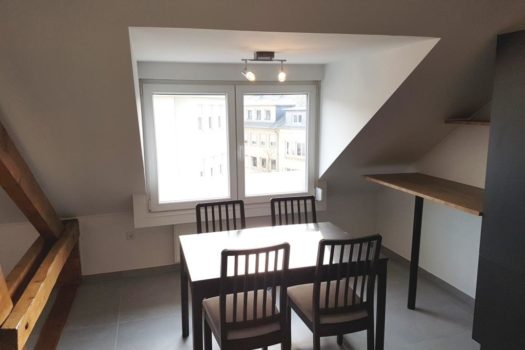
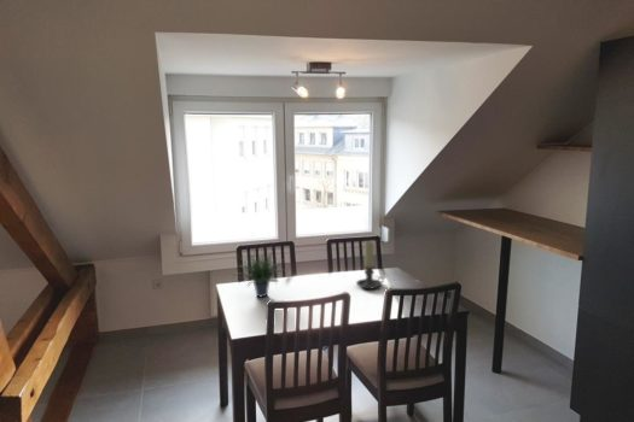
+ potted plant (257, 268)
+ candle holder (371, 263)
